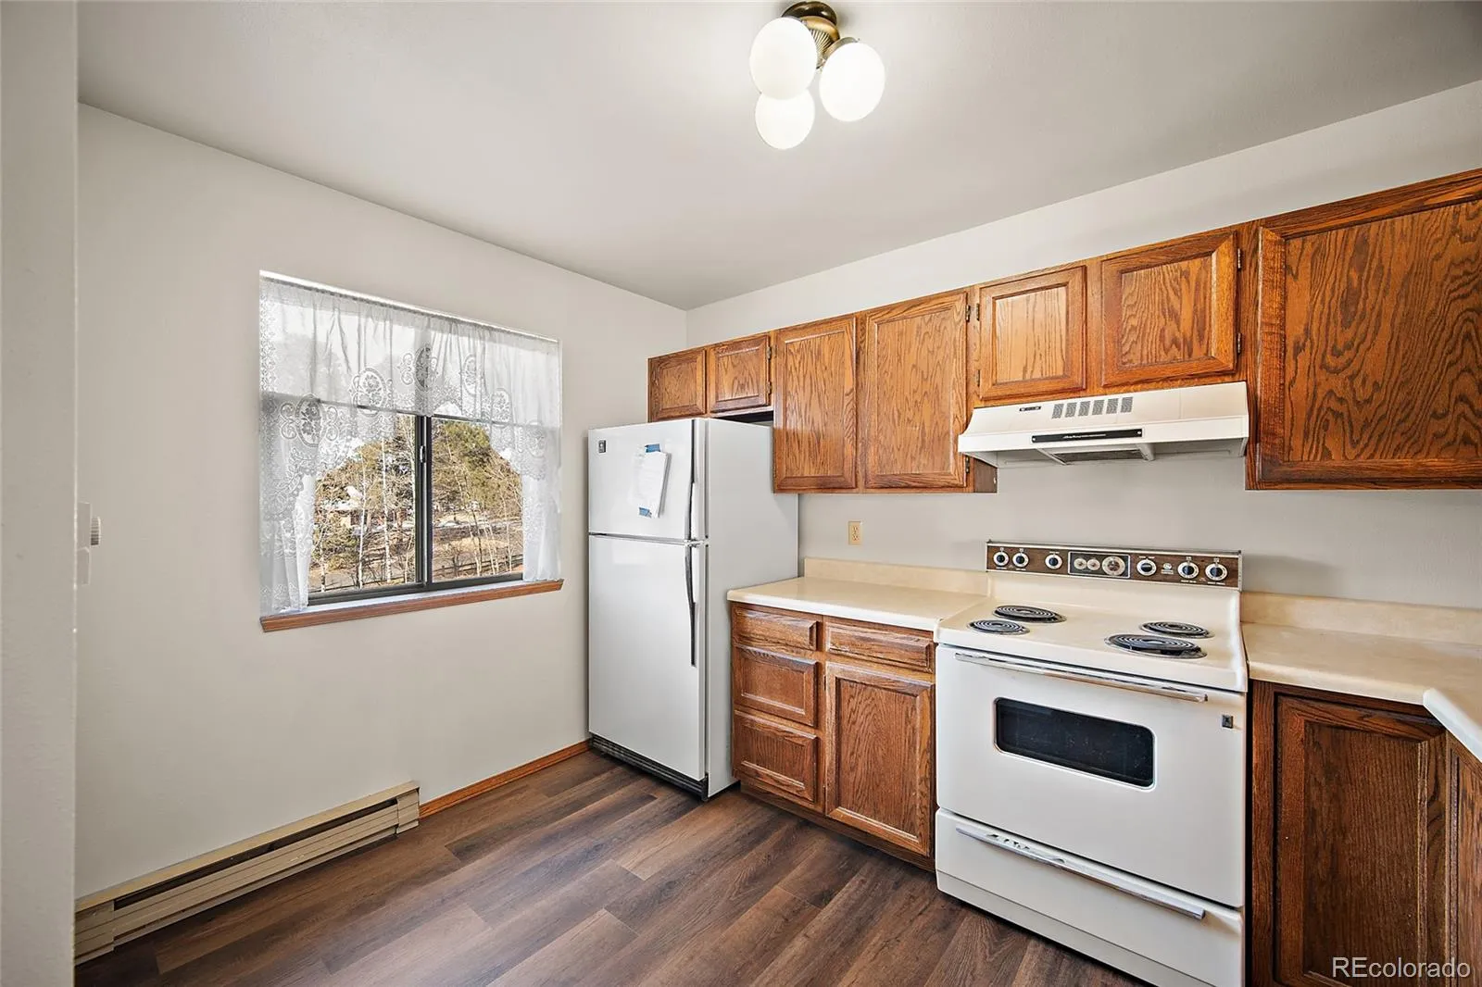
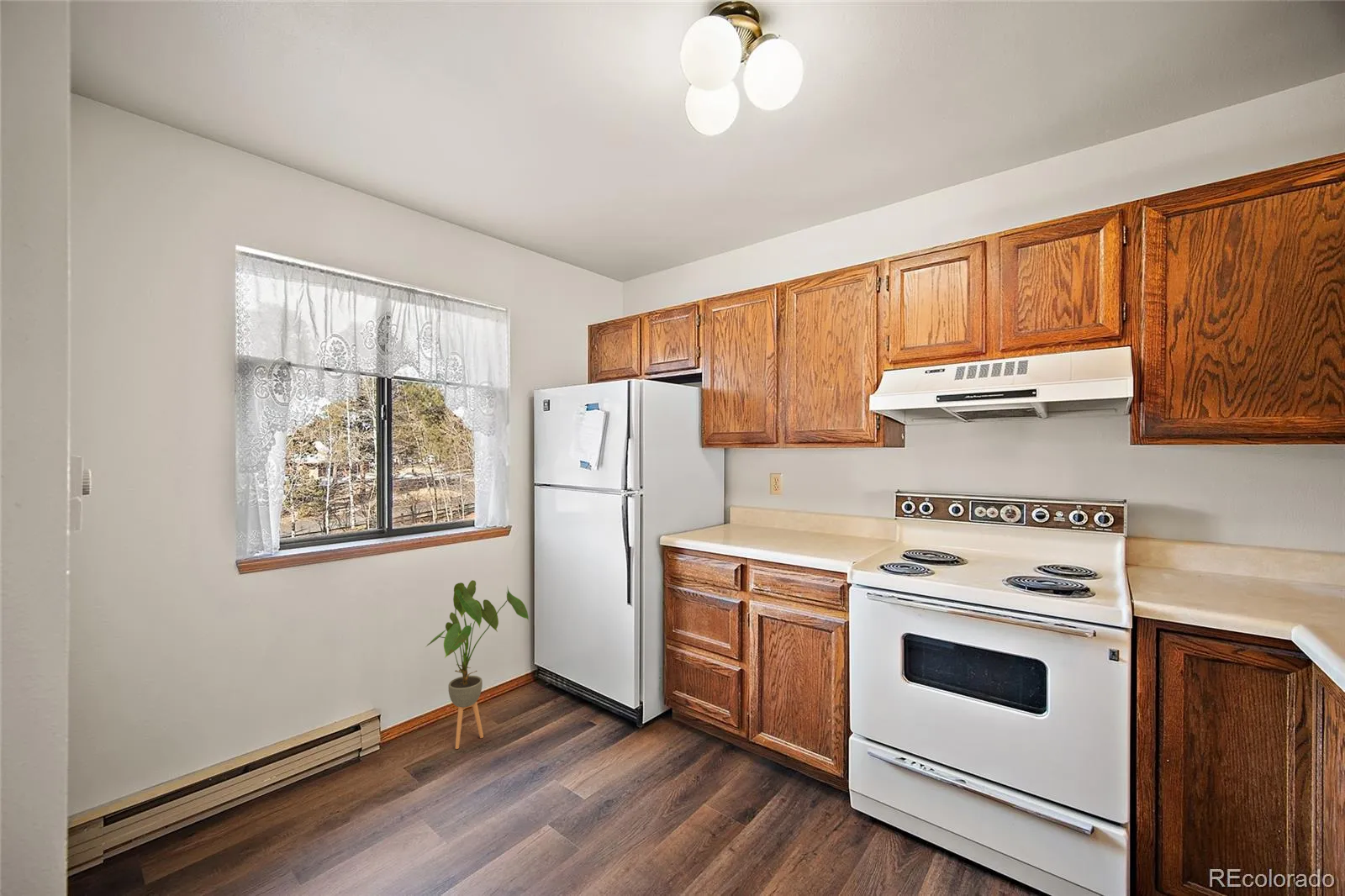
+ house plant (470, 659)
